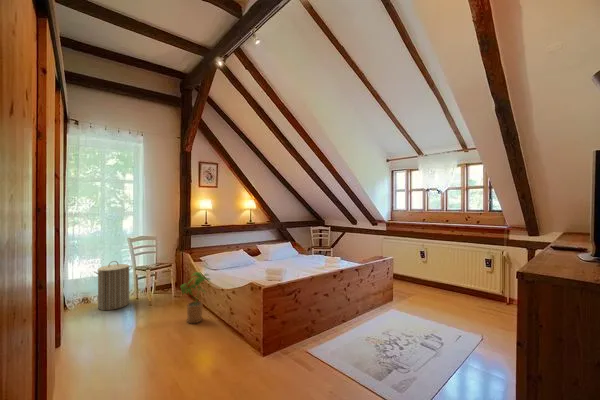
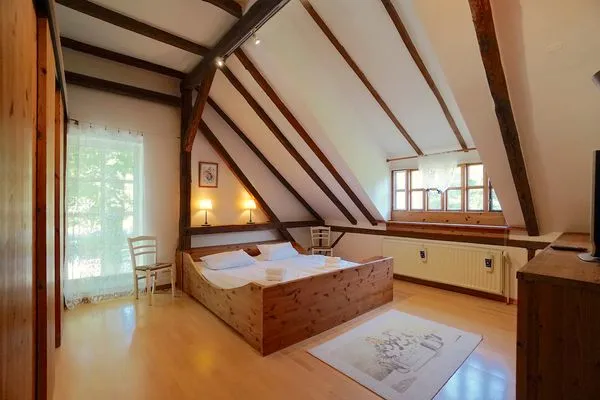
- laundry hamper (114, 283)
- house plant (193, 297)
